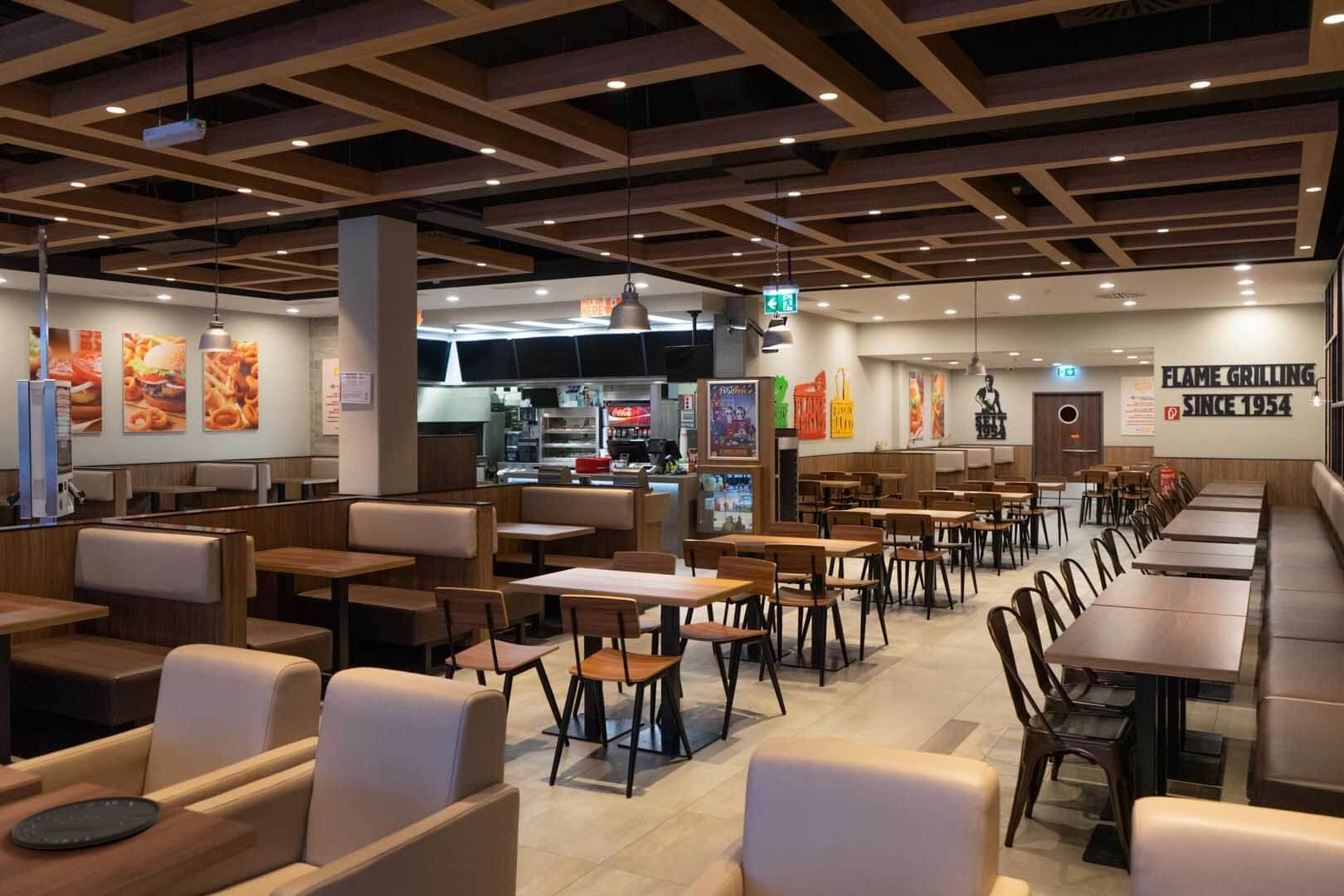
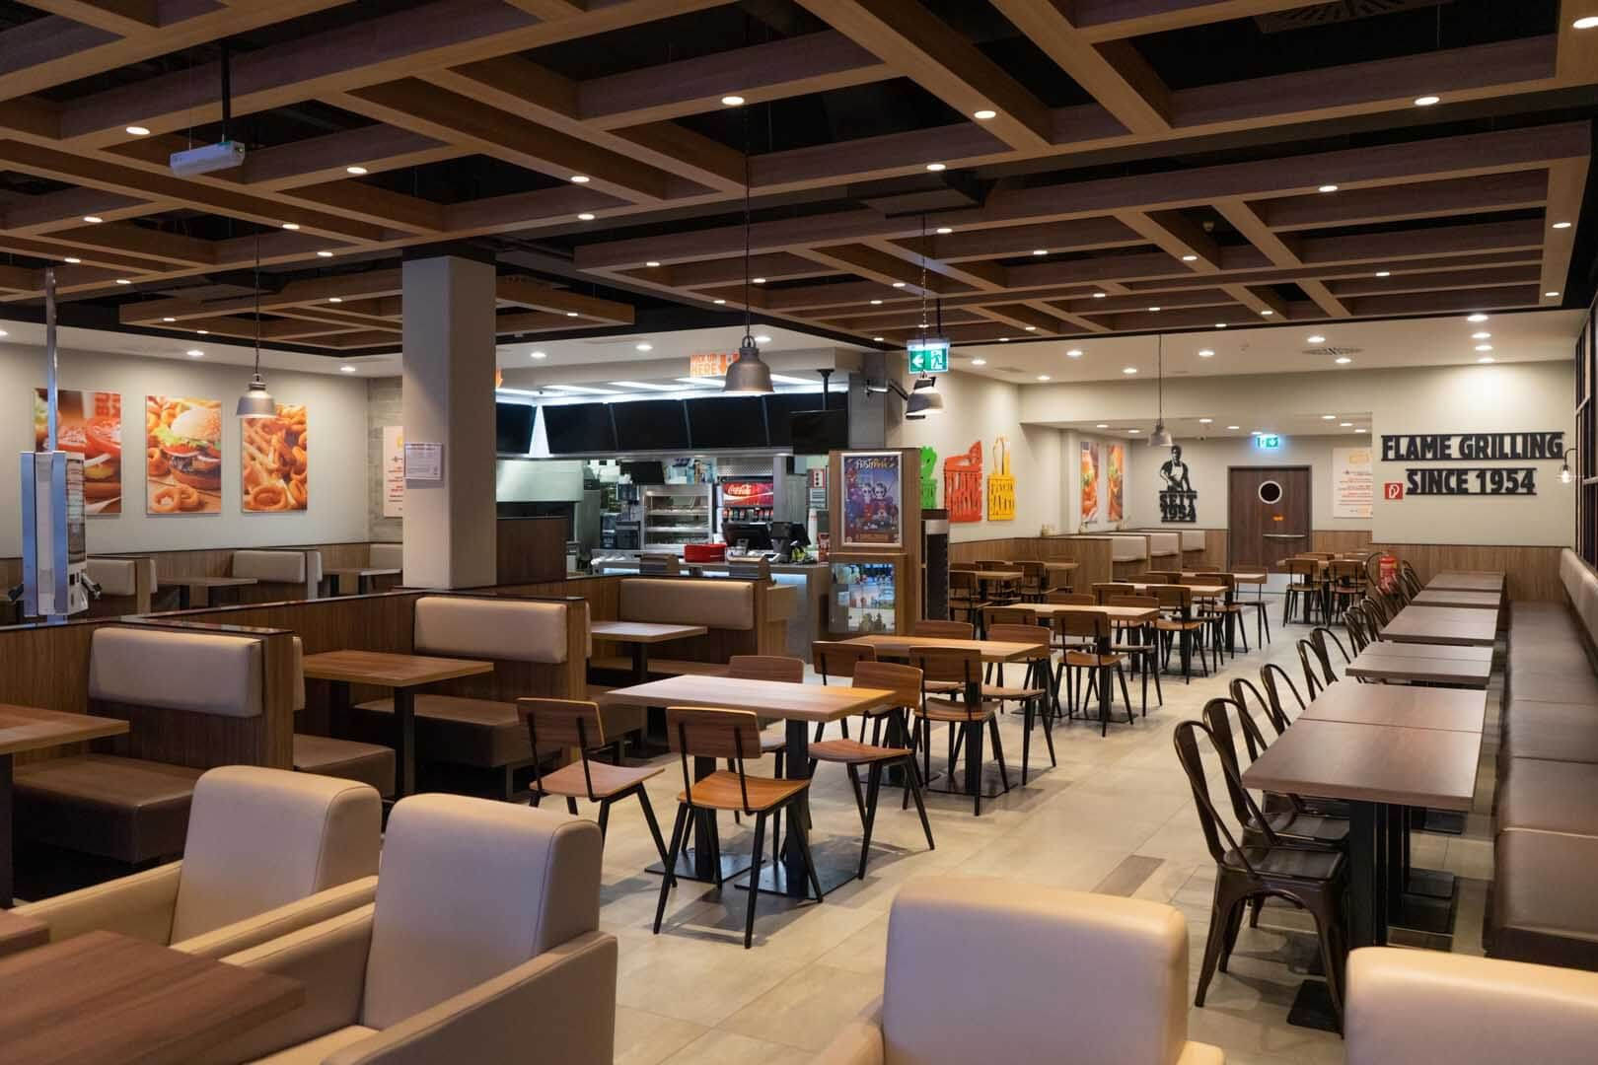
- plate (88, 821)
